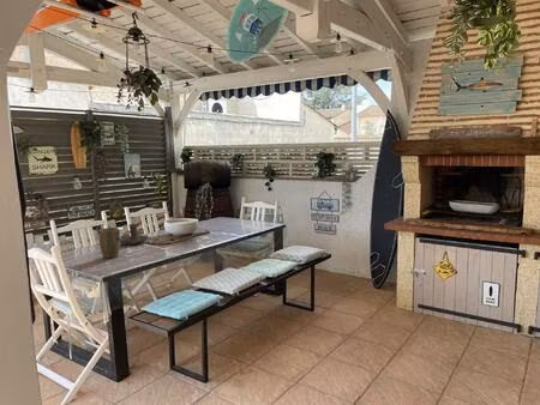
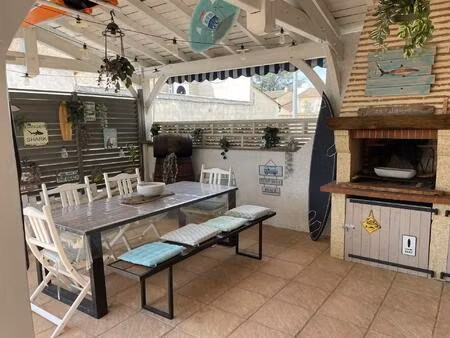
- candle holder (132, 234)
- plant pot (109, 242)
